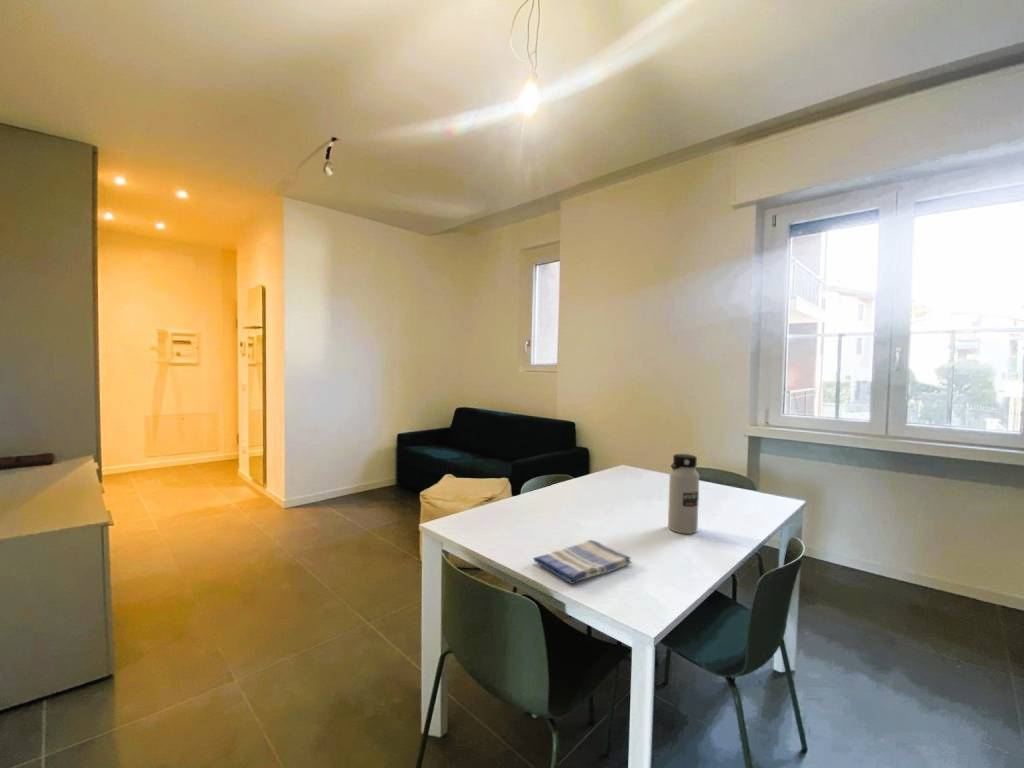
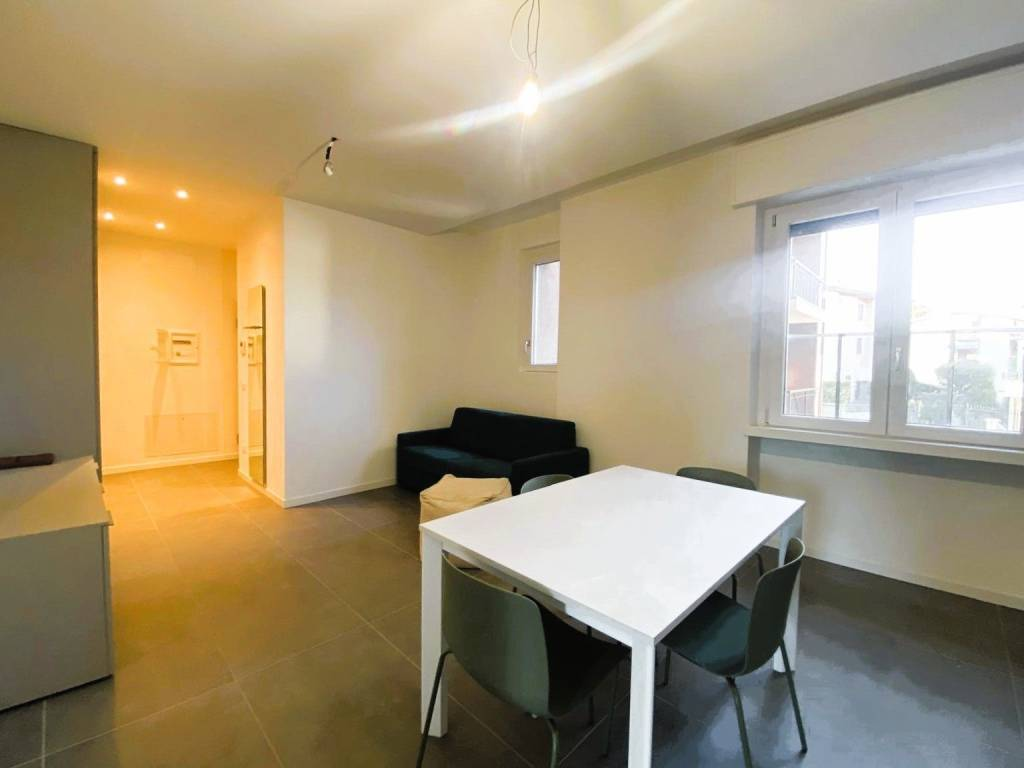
- water bottle (683, 492)
- dish towel (582, 558)
